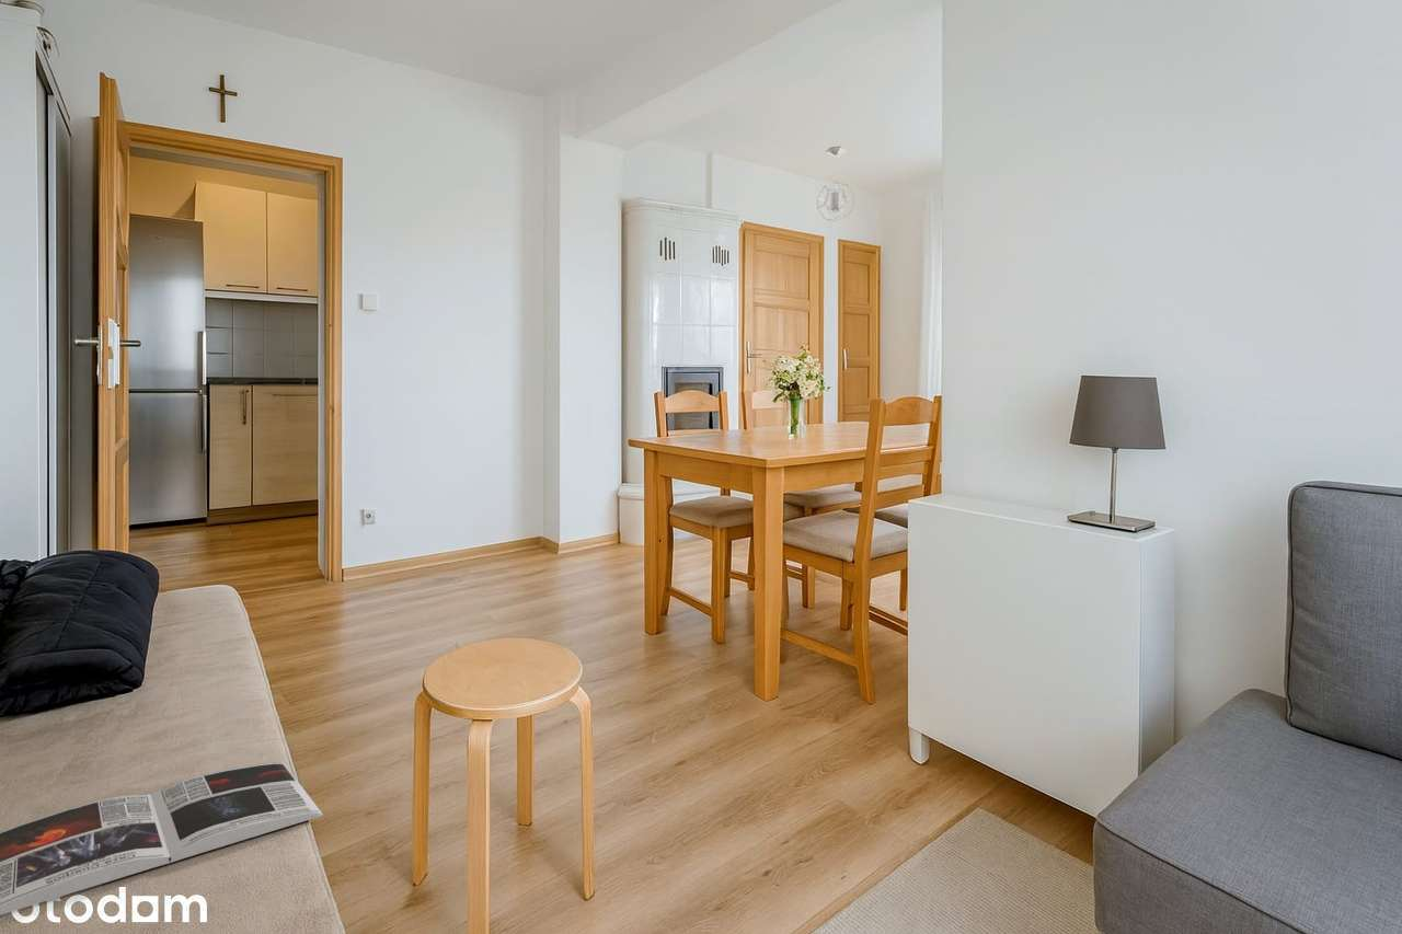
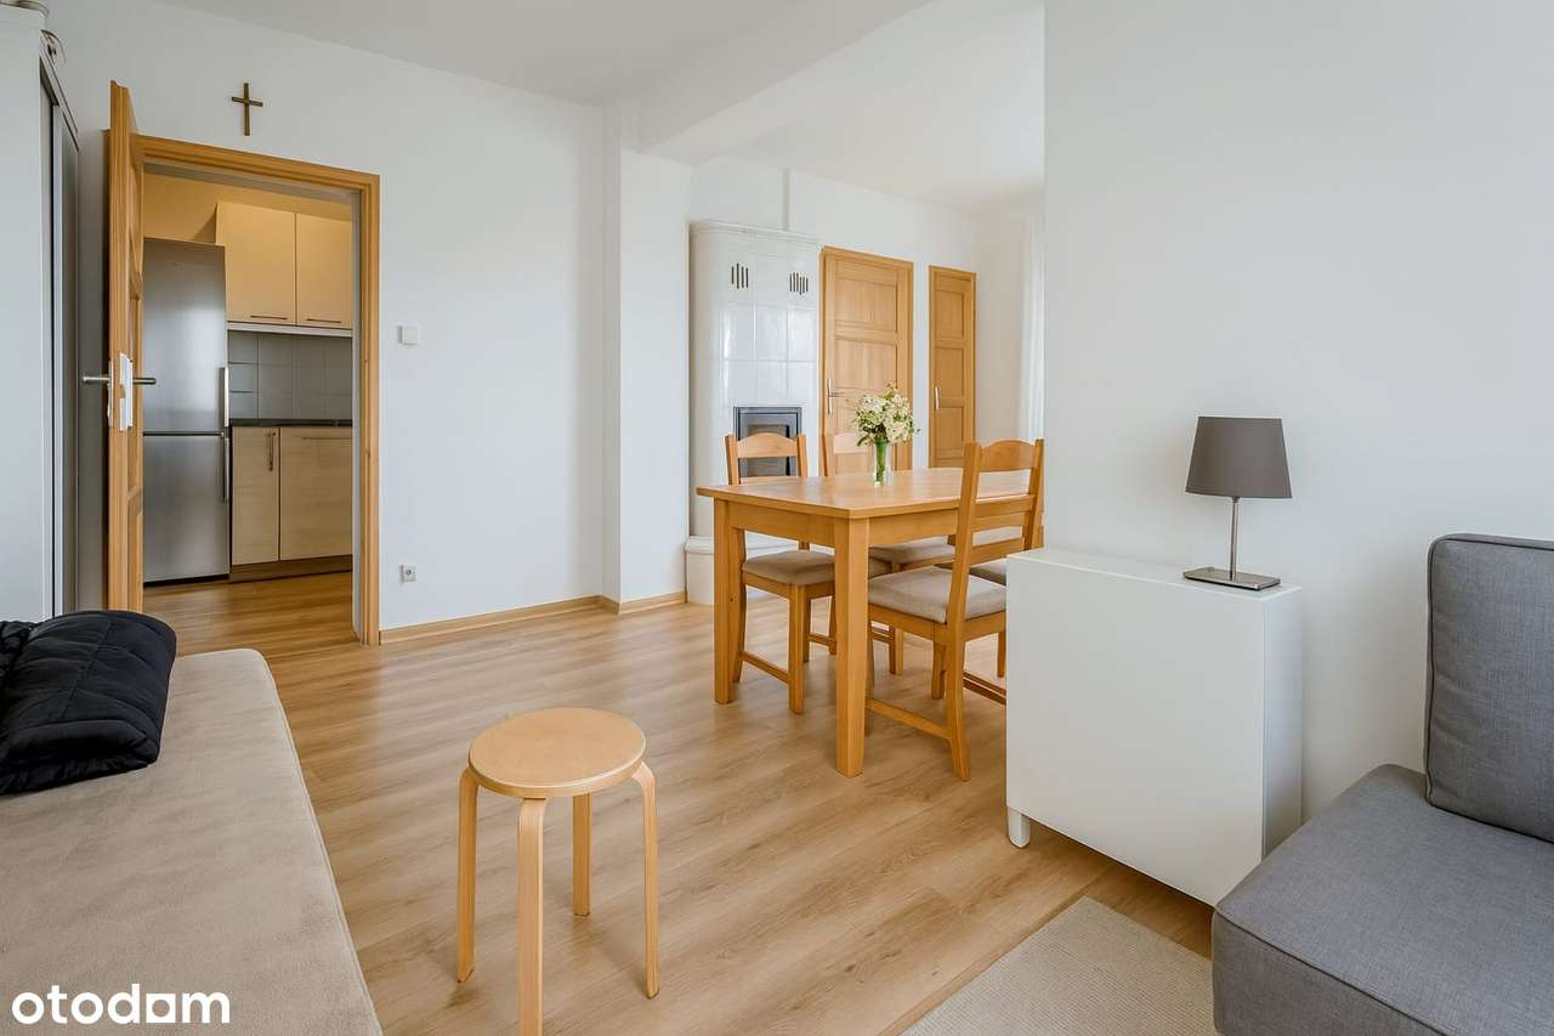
- magazine (159, 821)
- pendant light (836, 183)
